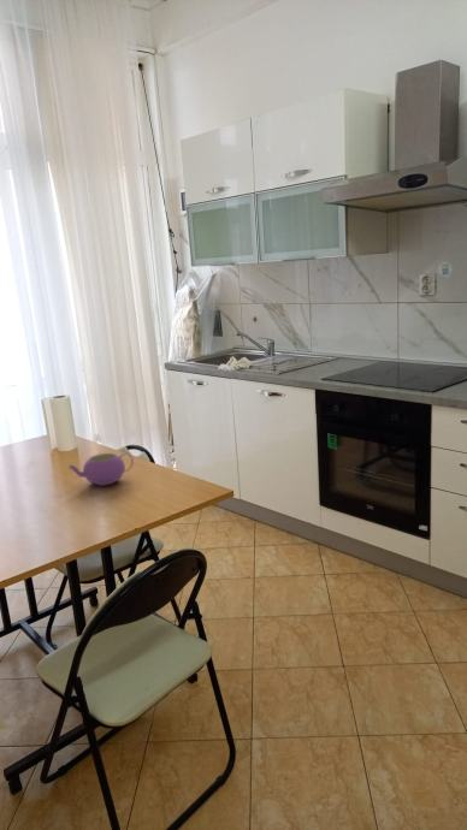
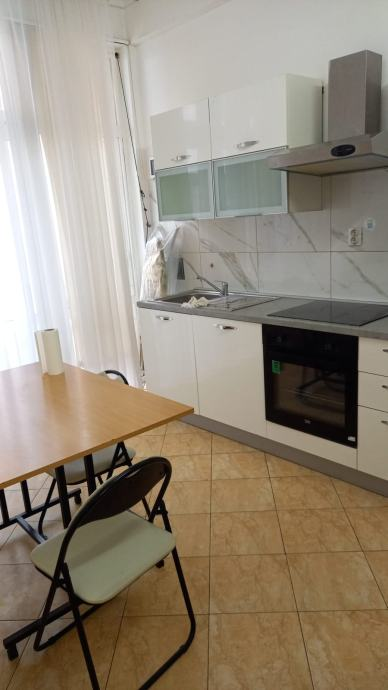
- teapot (102, 469)
